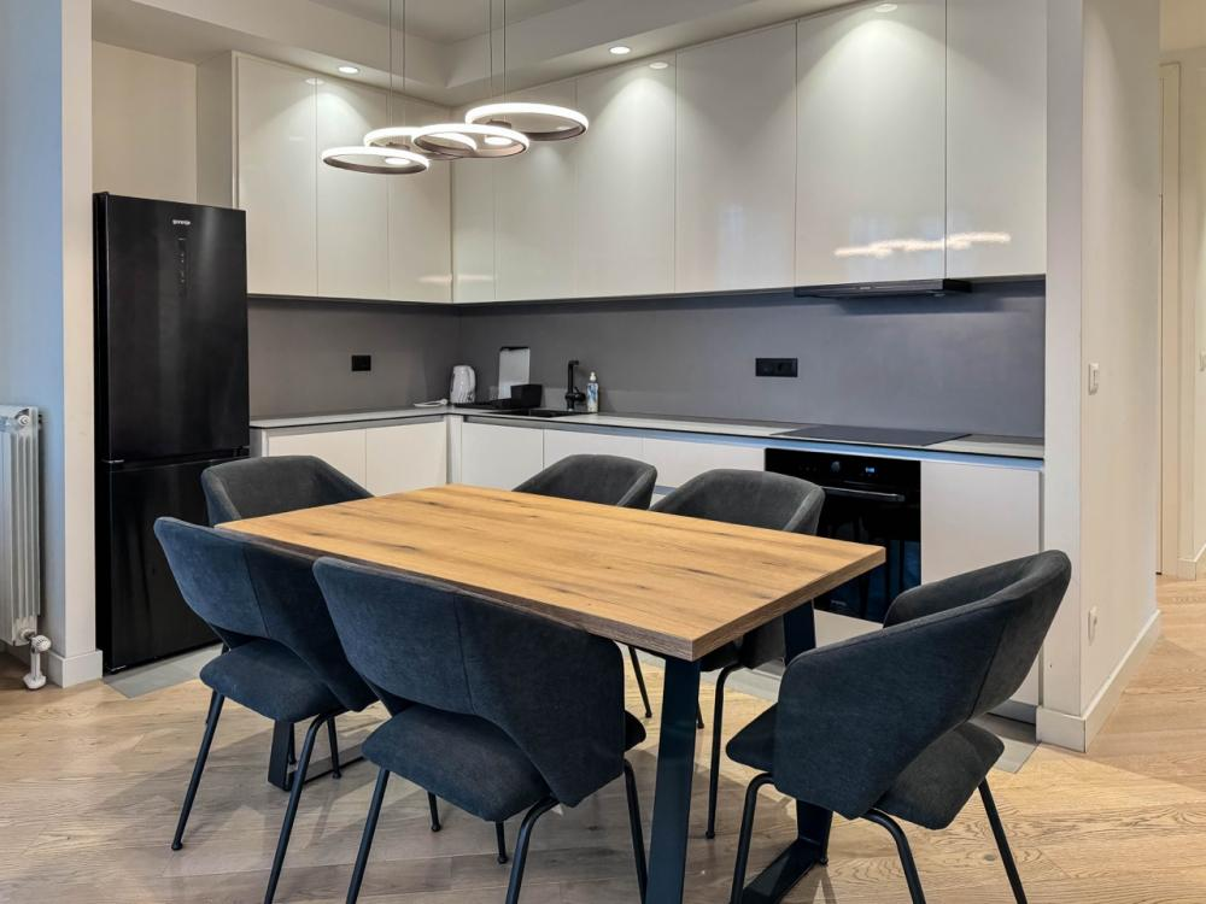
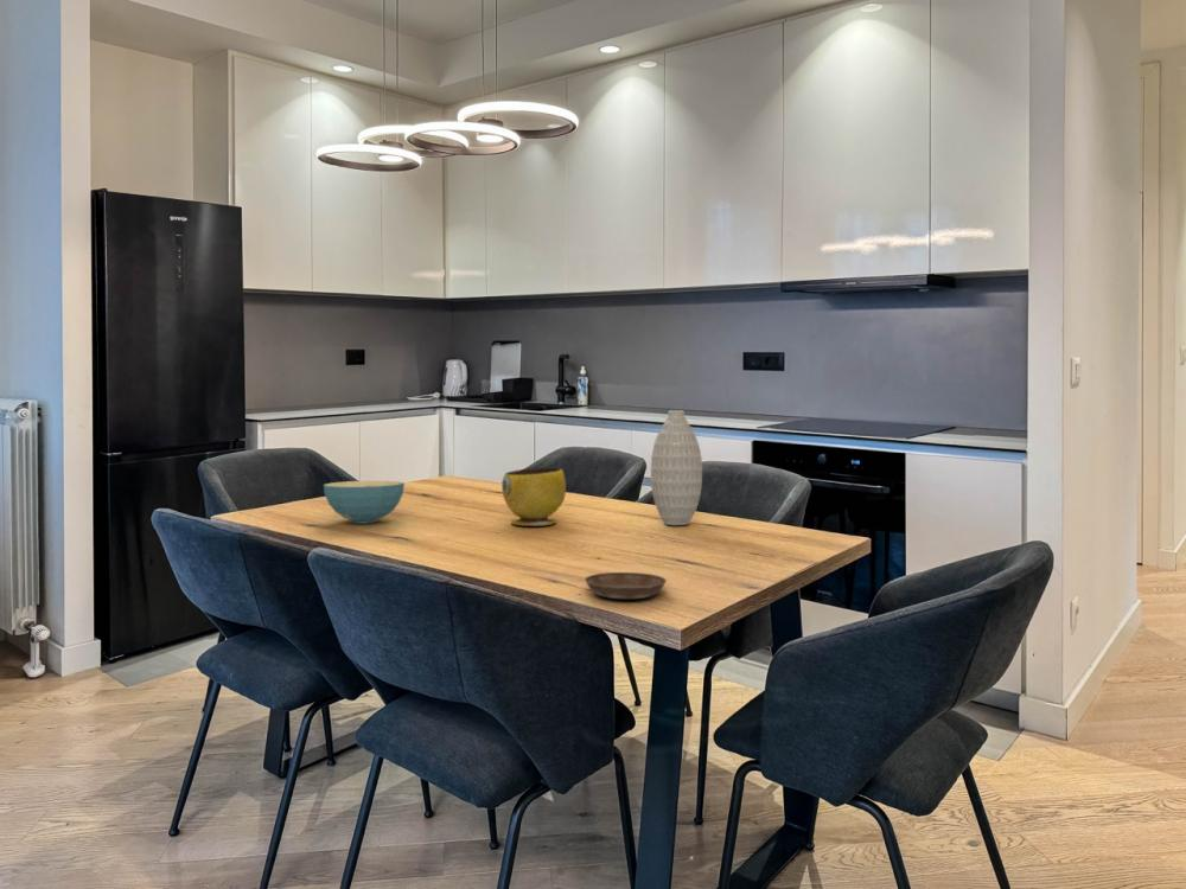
+ vase (676, 467)
+ saucer (625, 586)
+ cereal bowl (364, 503)
+ bowl (534, 495)
